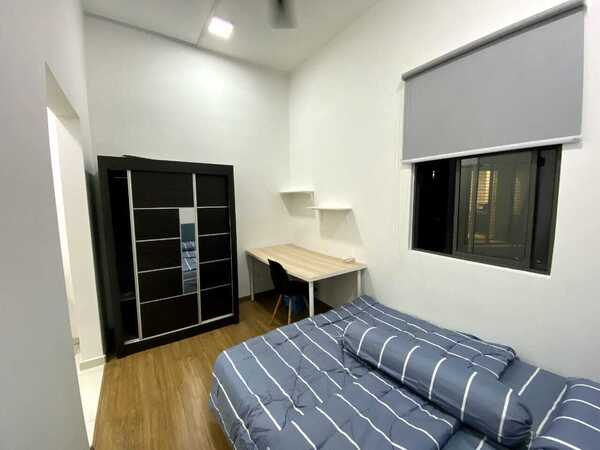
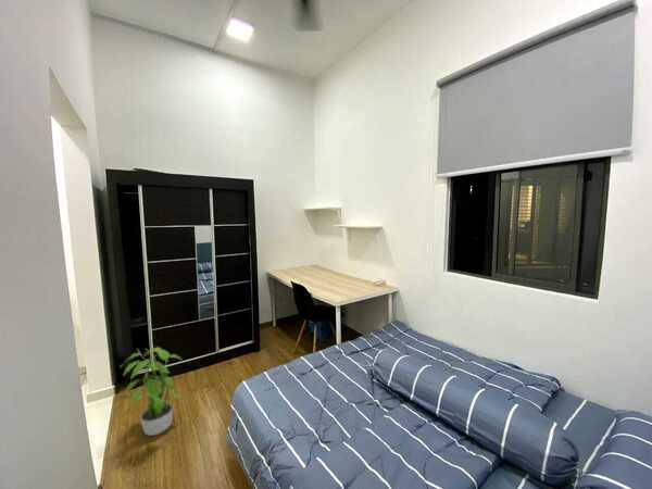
+ potted plant (148, 390)
